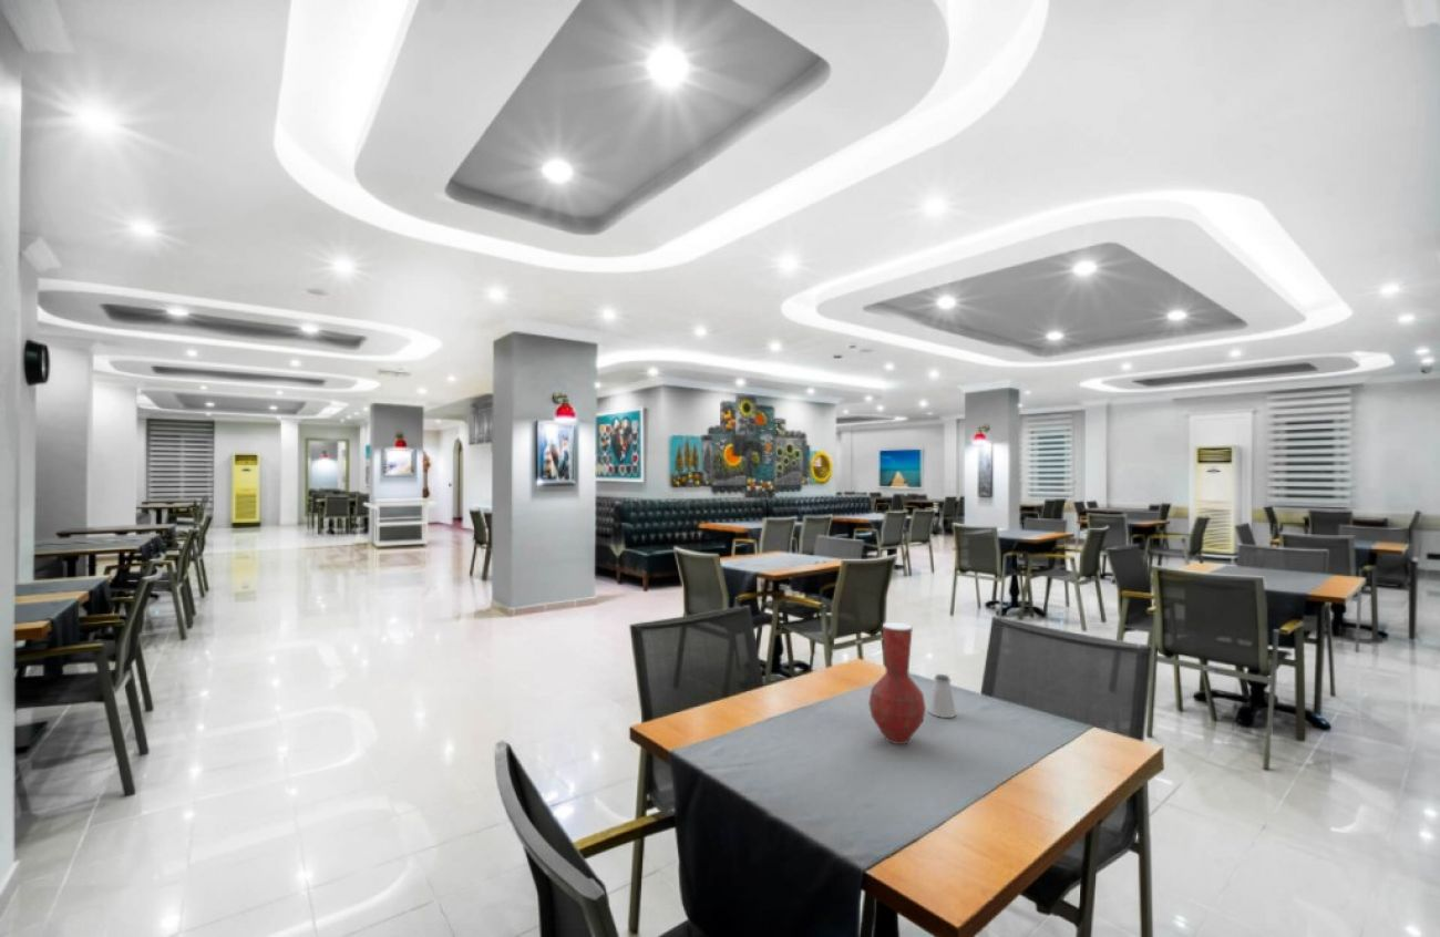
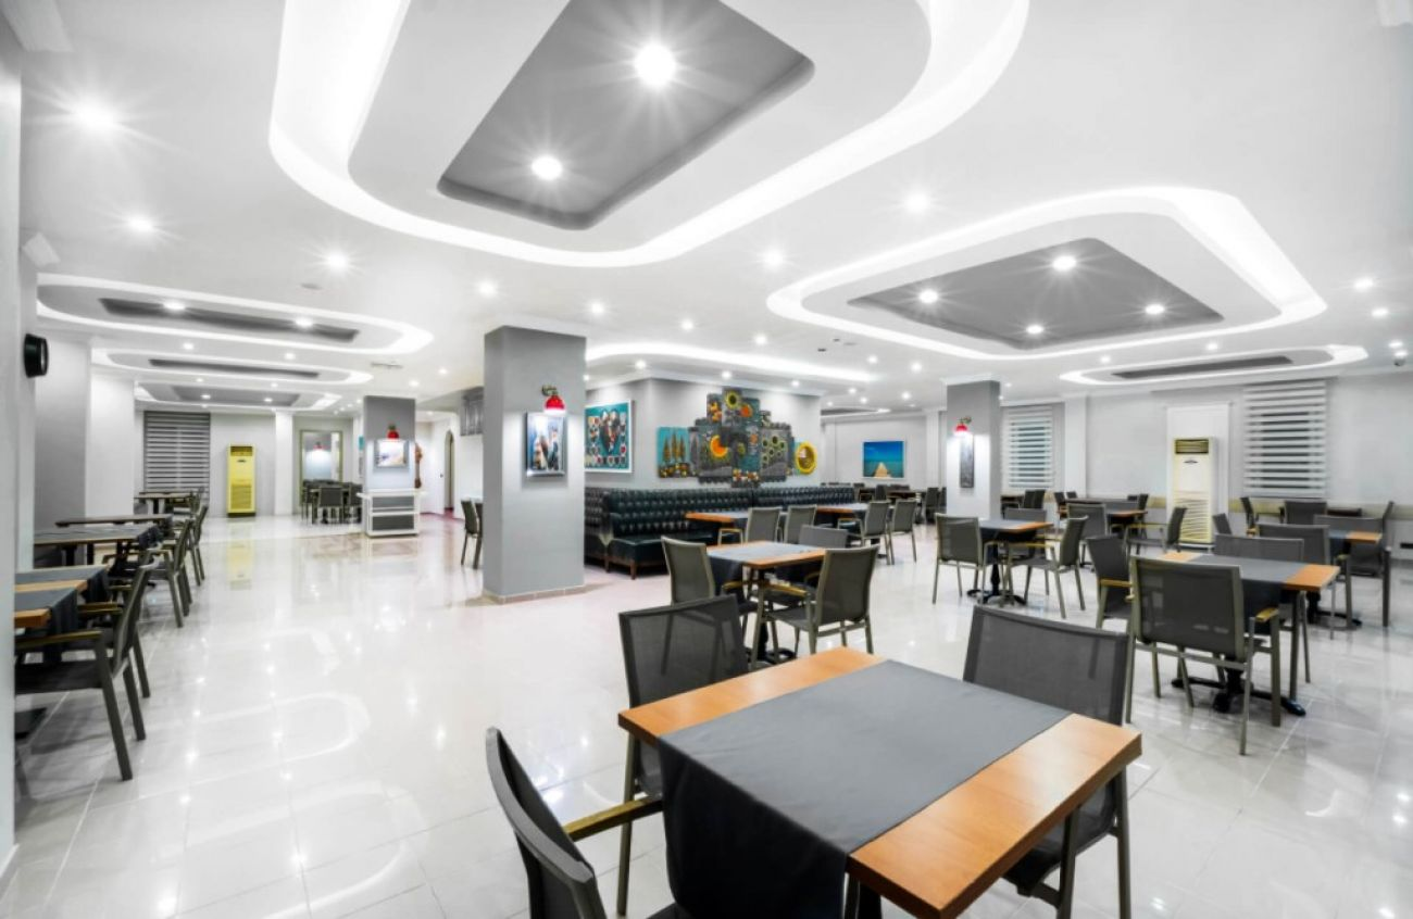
- saltshaker (942, 693)
- vase (896, 682)
